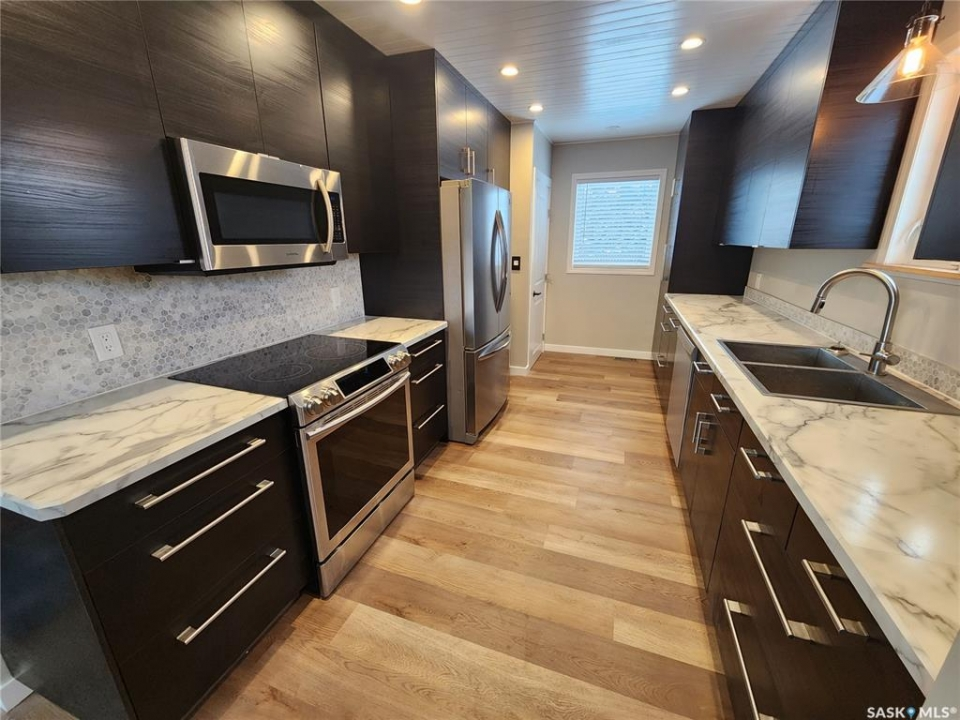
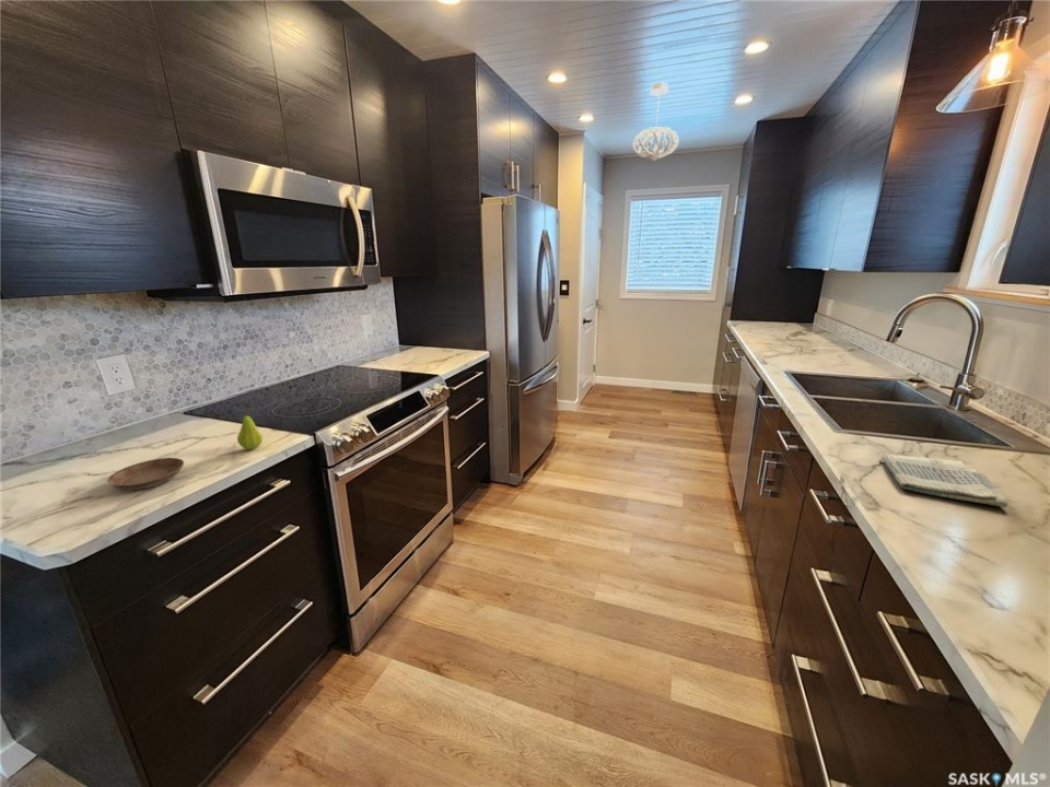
+ fruit (248, 428)
+ dish towel (940, 475)
+ saucer (148, 474)
+ pendant light (656, 124)
